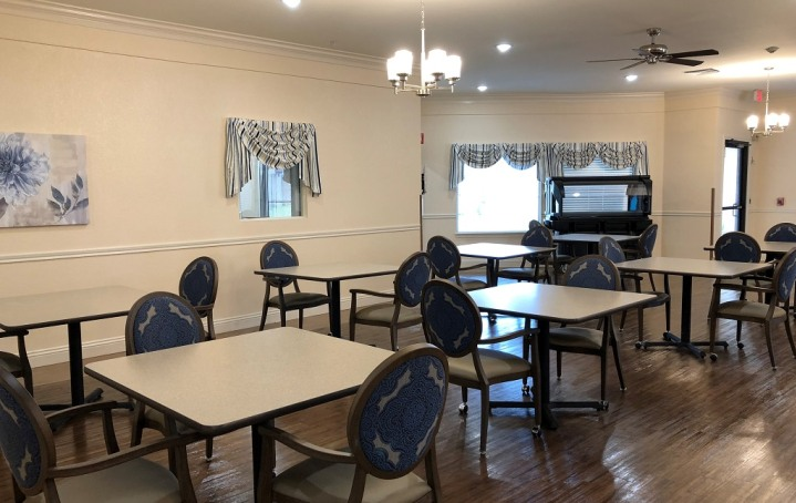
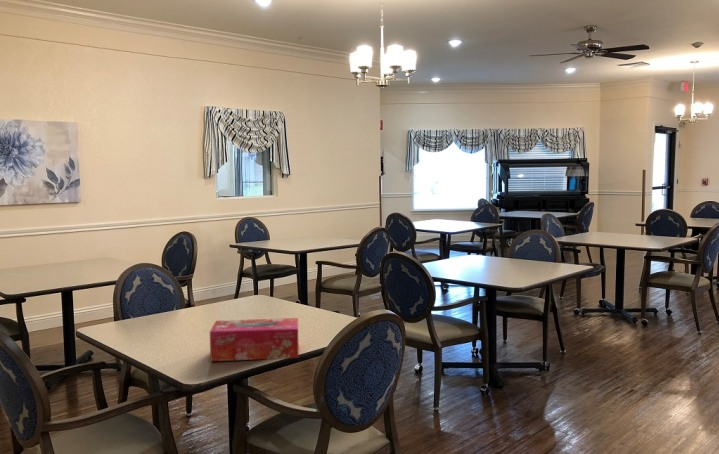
+ tissue box (256, 338)
